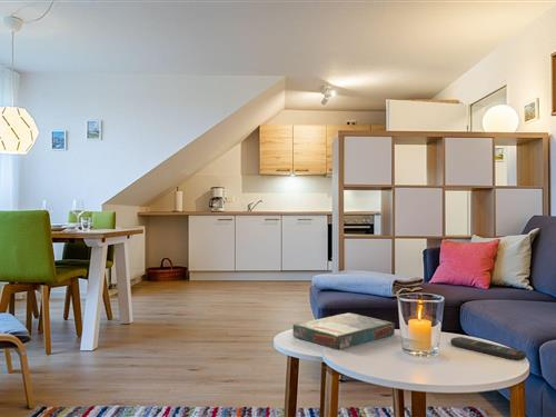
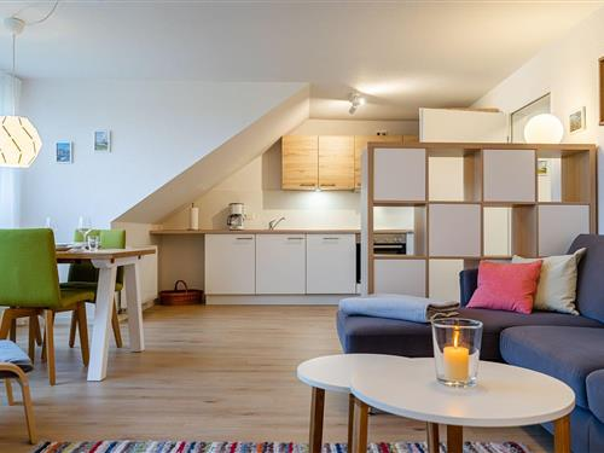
- board game (344, 329)
- remote control (486, 347)
